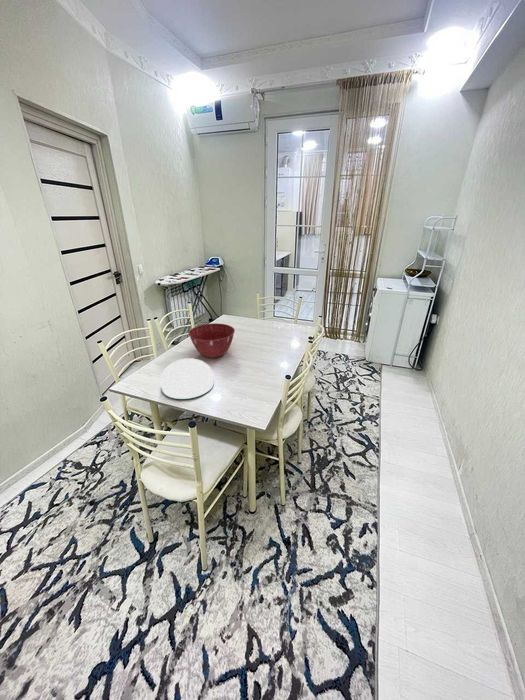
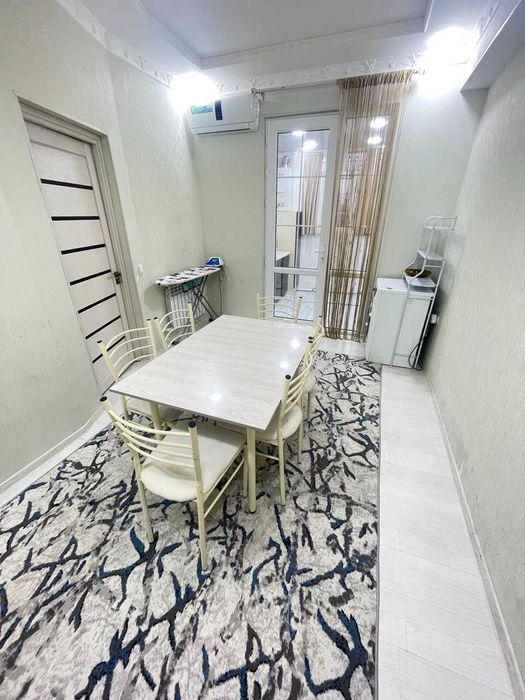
- mixing bowl (212, 342)
- plate (187, 373)
